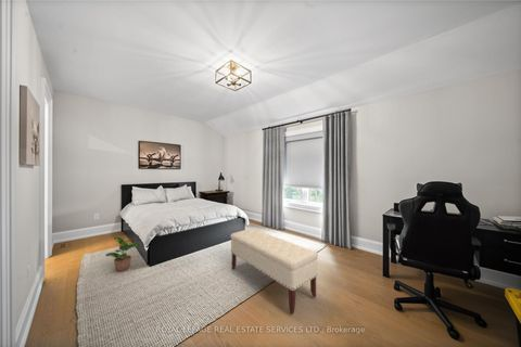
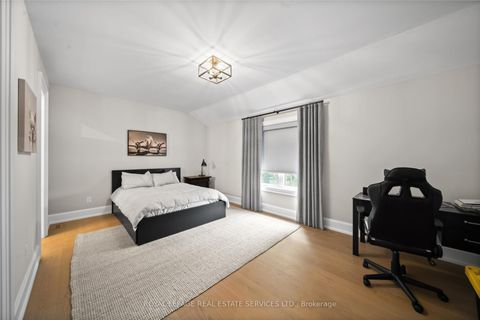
- bench (268, 260)
- potted plant (124, 253)
